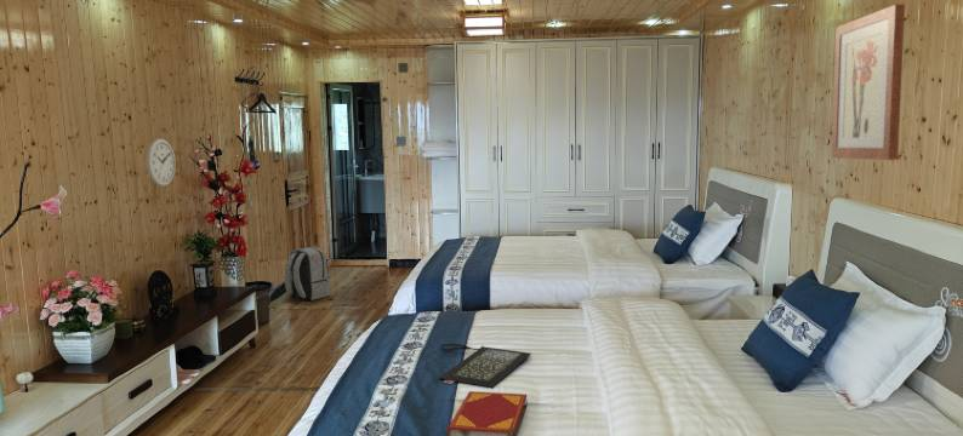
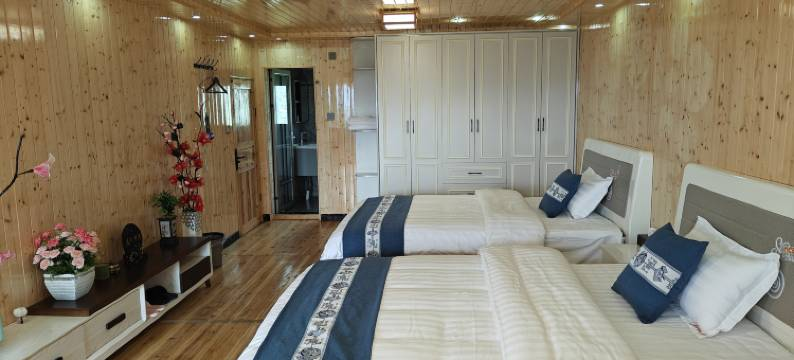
- wall clock (163, 162)
- clutch bag (486, 362)
- hardback book (489, 415)
- backpack (306, 272)
- wall art (864, 88)
